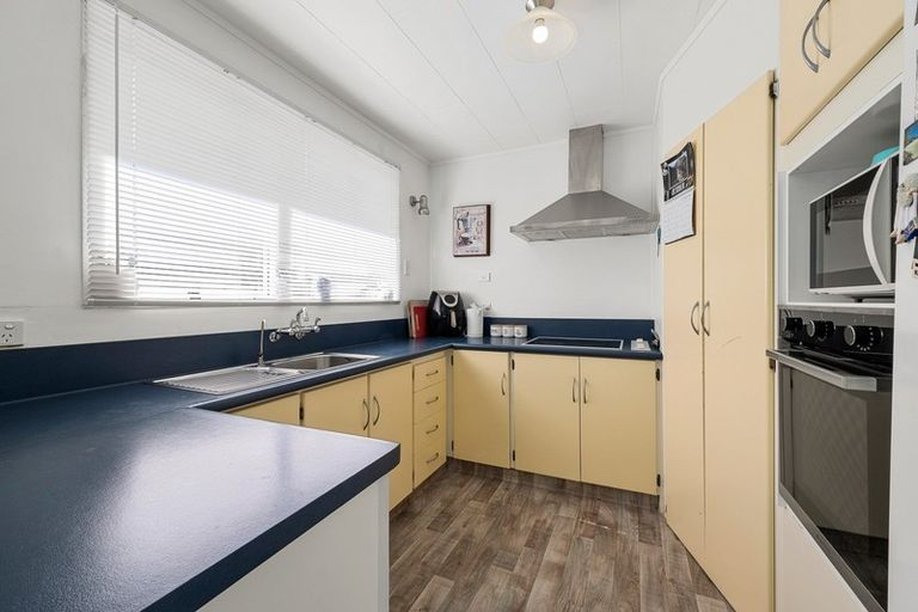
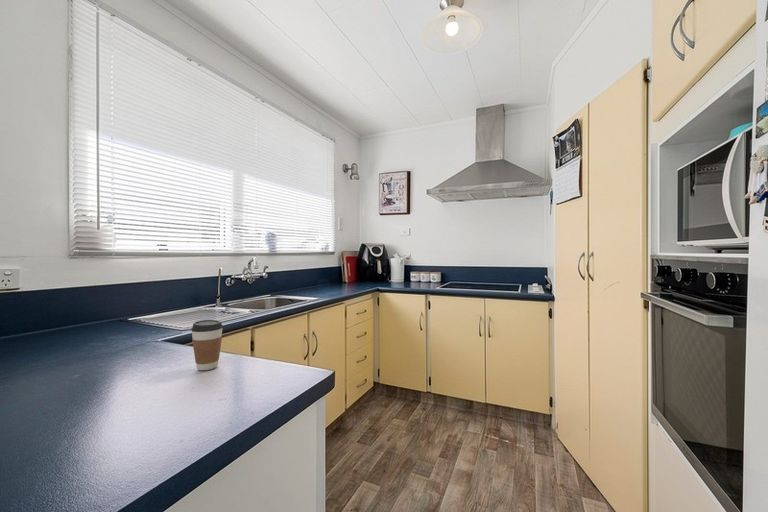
+ coffee cup (207, 344)
